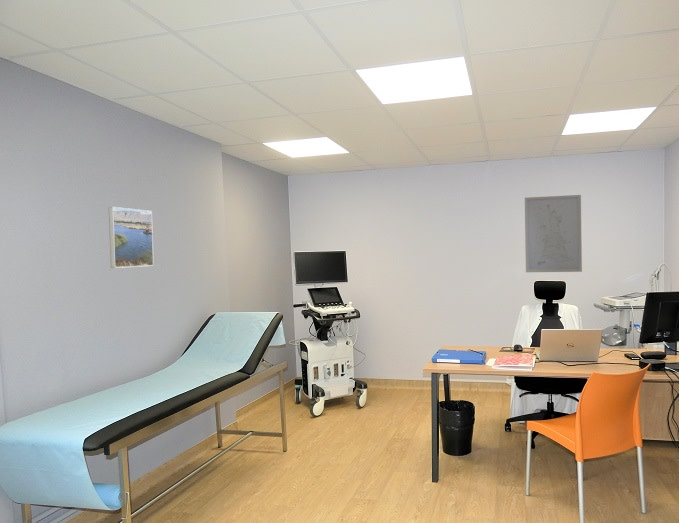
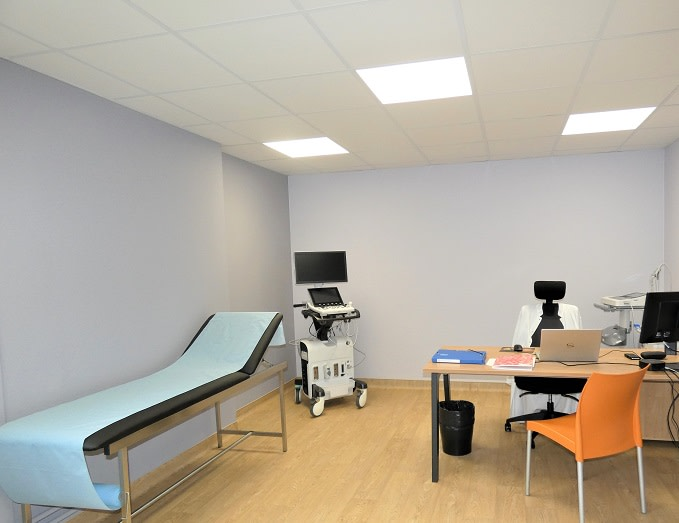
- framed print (132, 238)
- wall art (552, 234)
